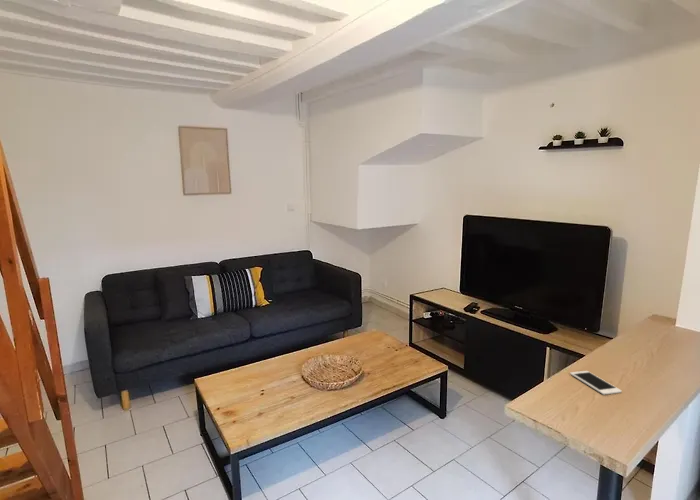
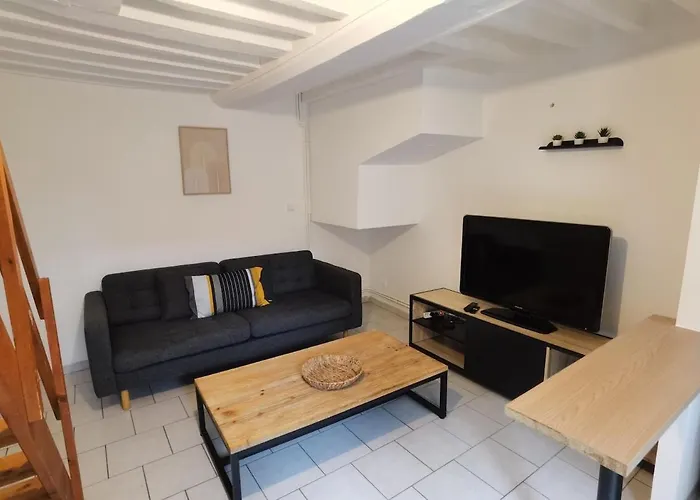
- cell phone (594, 381)
